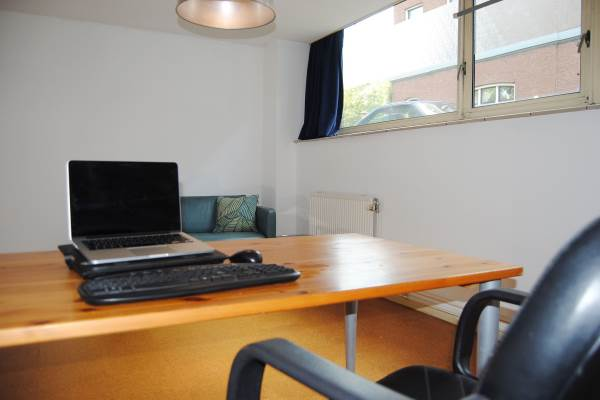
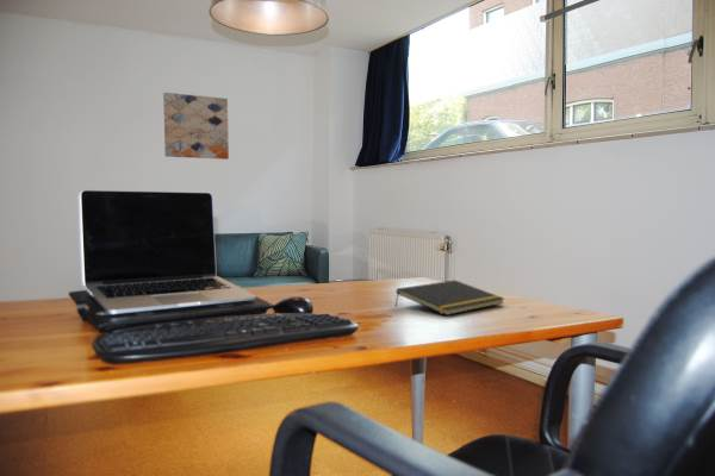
+ notepad (450, 295)
+ wall art (197, 126)
